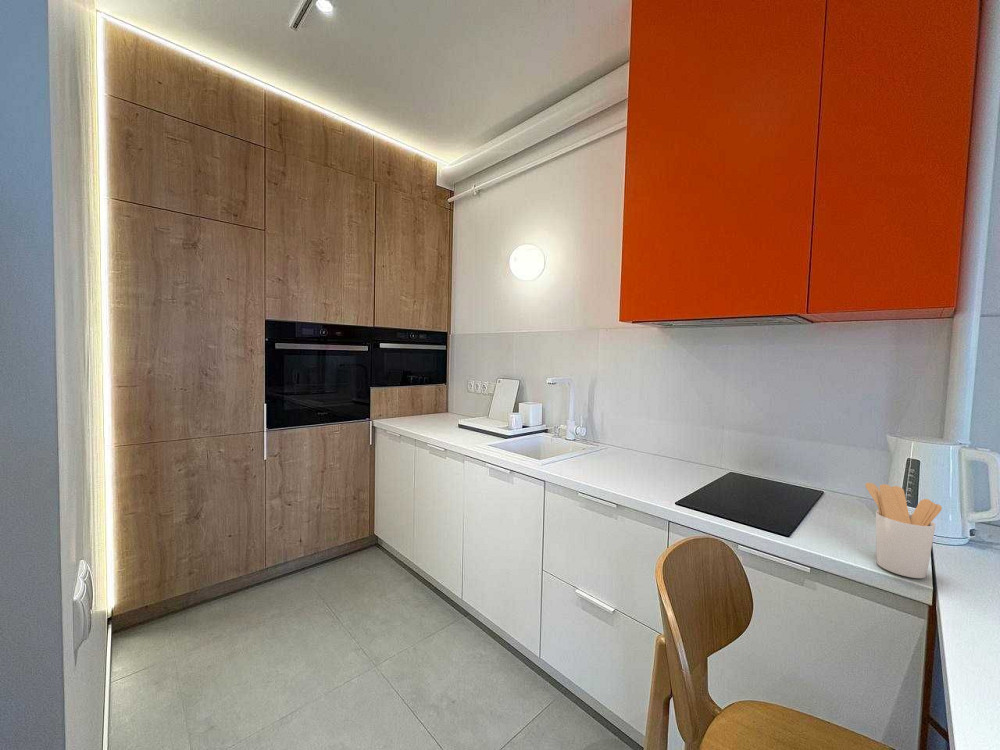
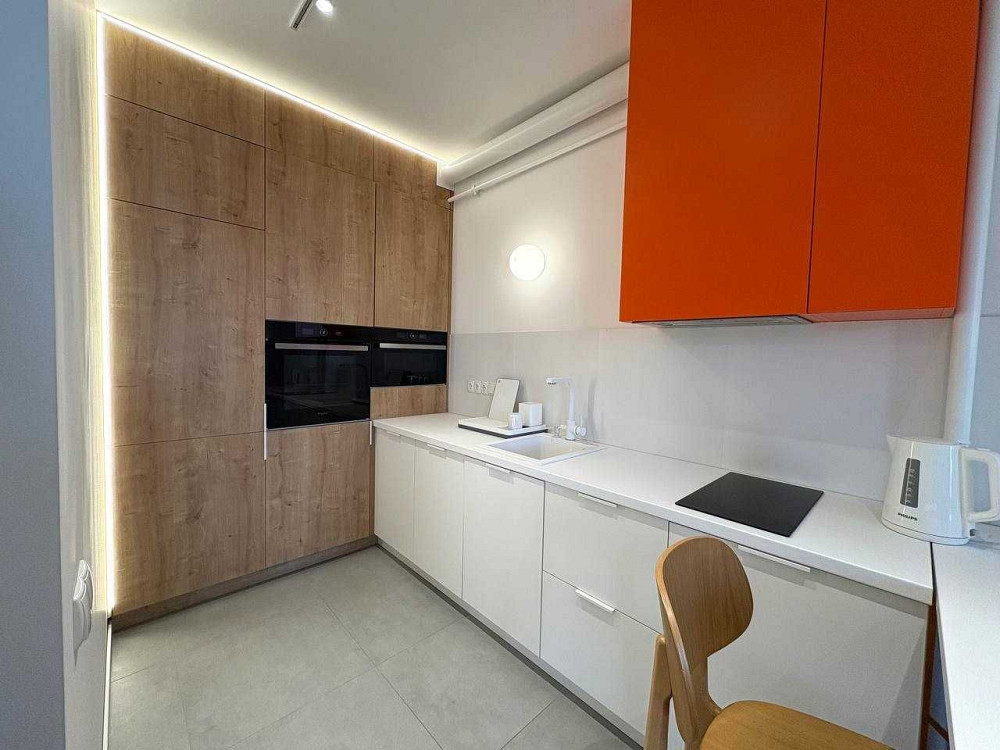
- utensil holder (896, 526)
